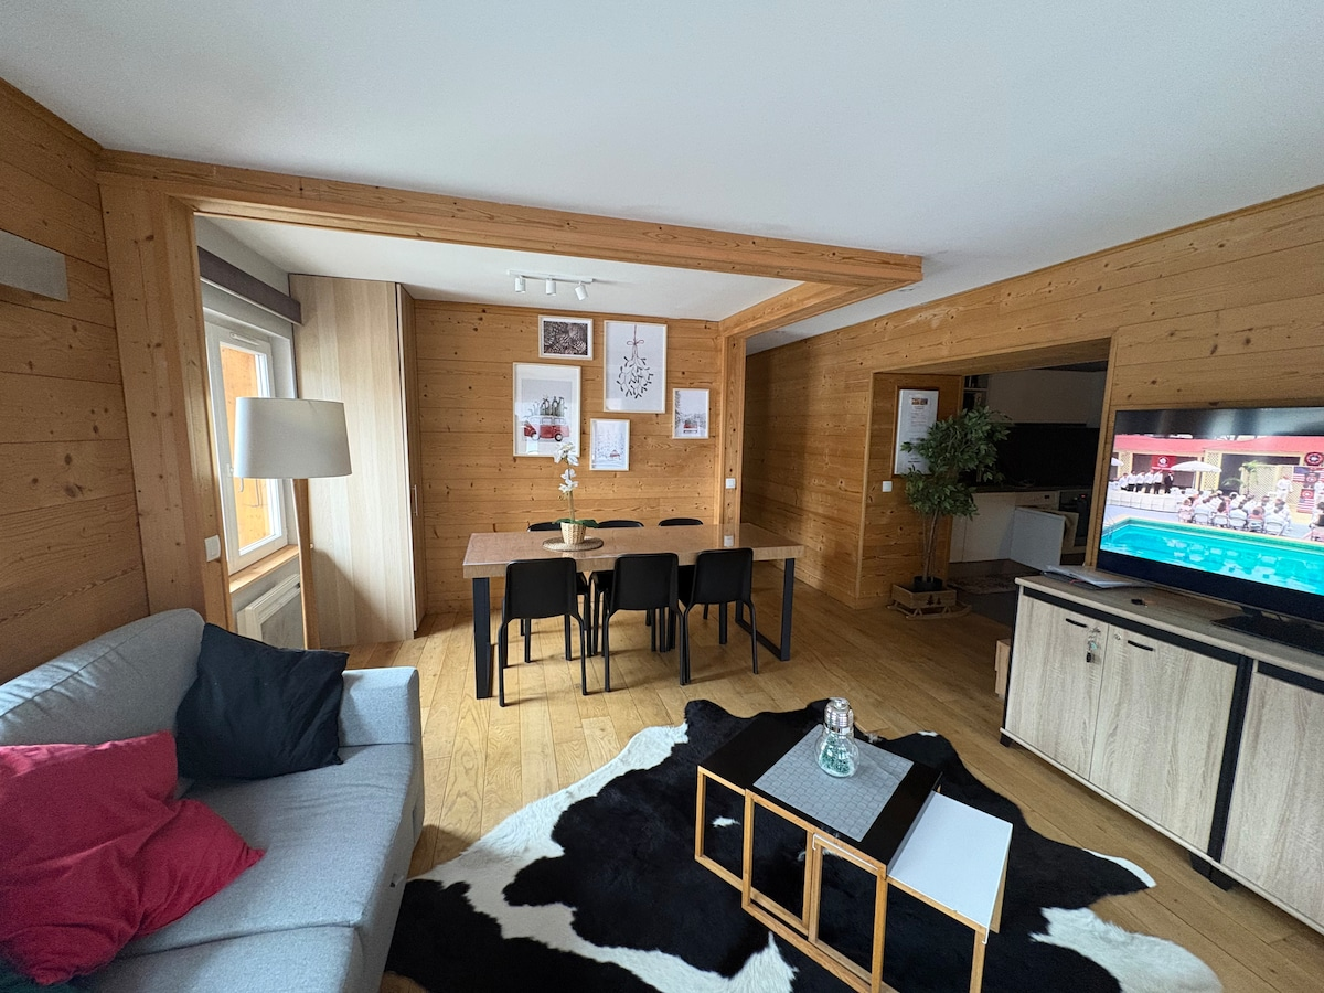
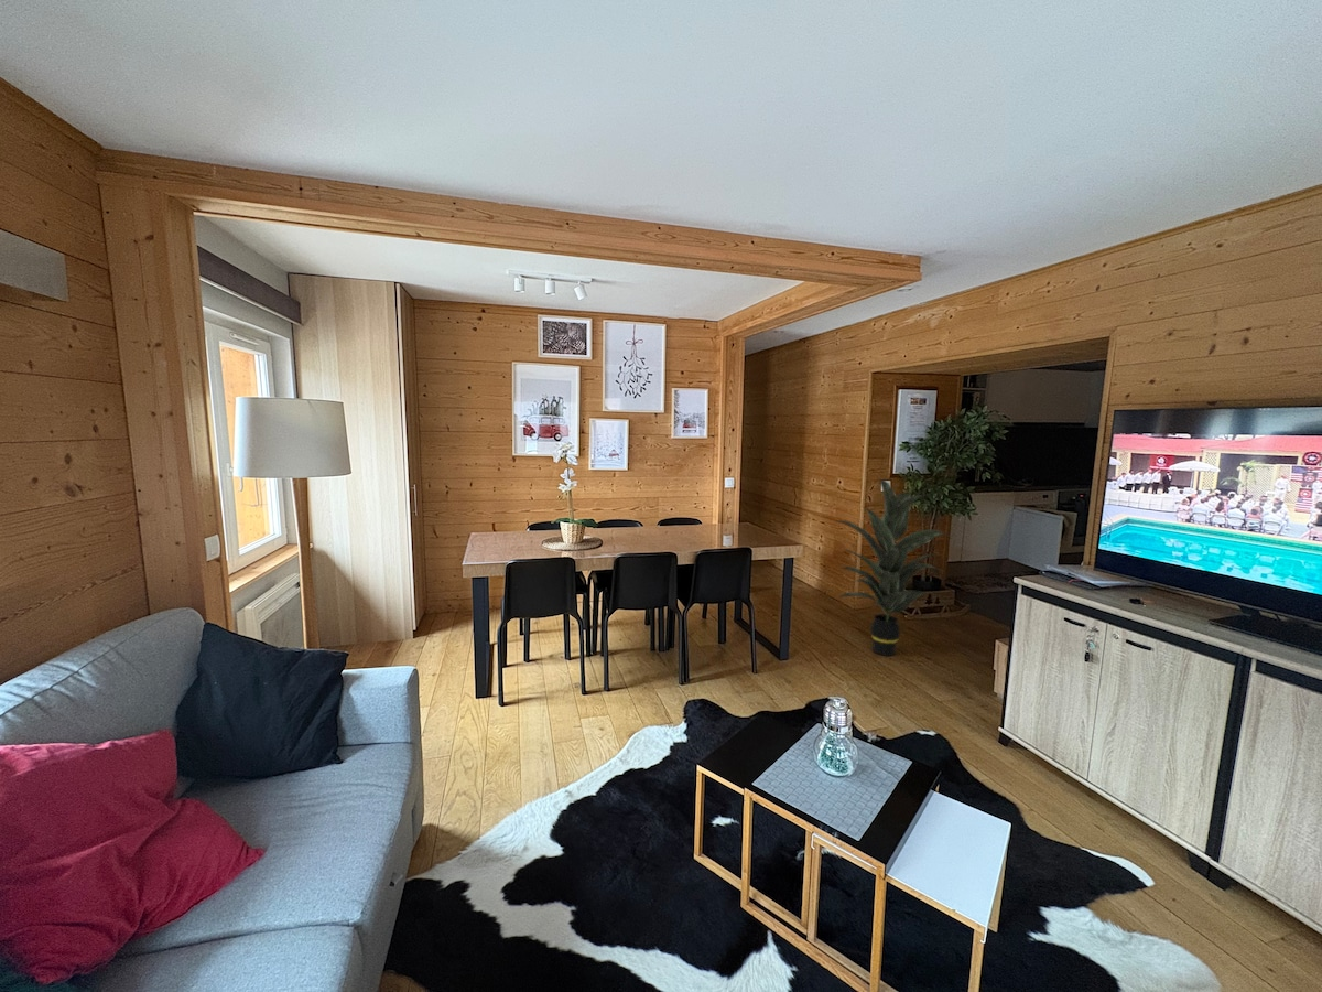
+ indoor plant (888, 565)
